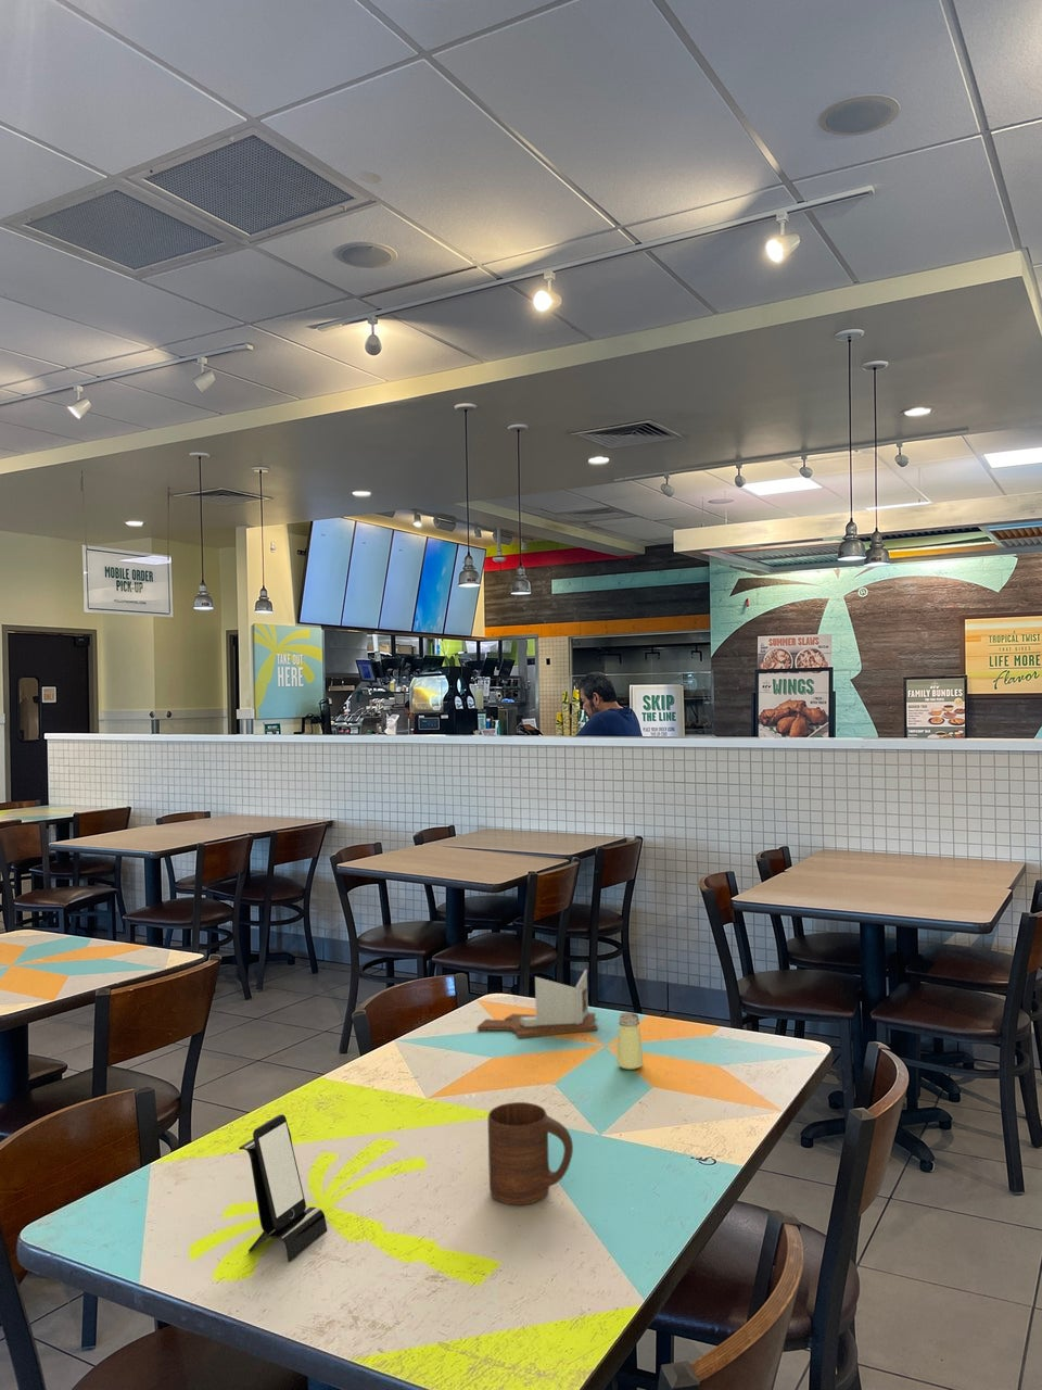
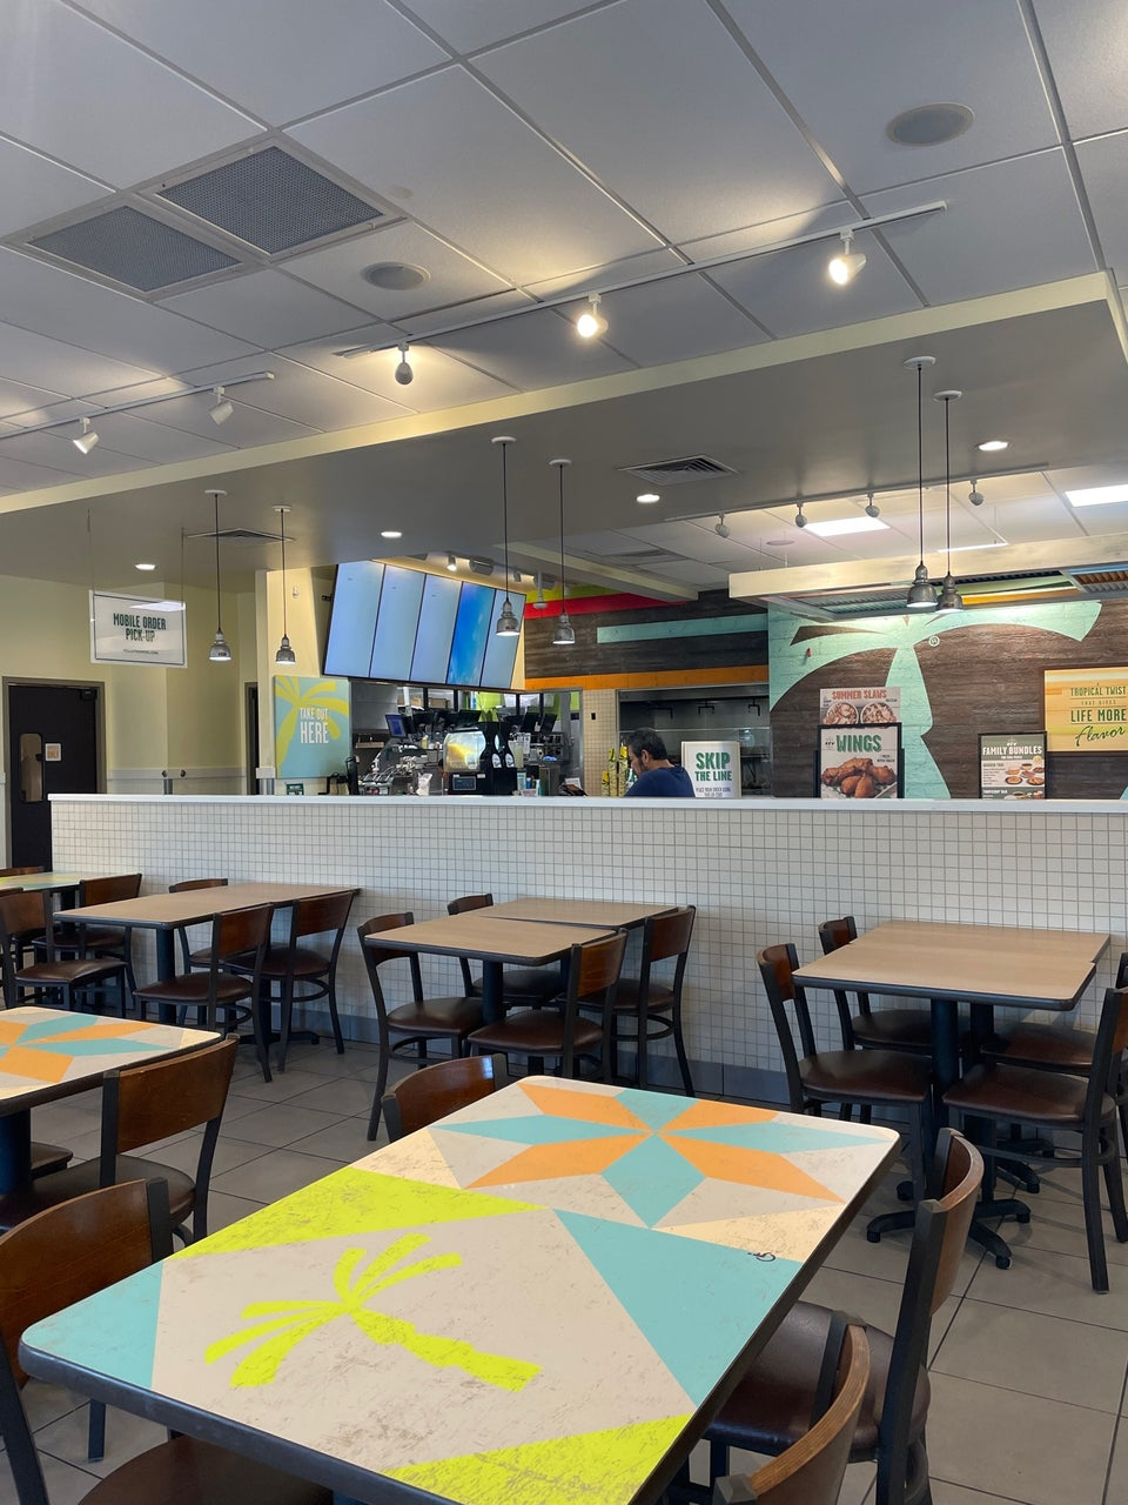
- smartphone (283, 1182)
- saltshaker (628, 1040)
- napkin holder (542, 998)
- cup (528, 1152)
